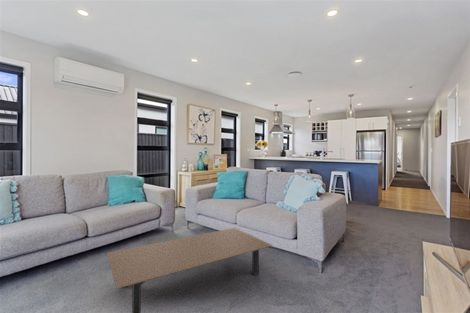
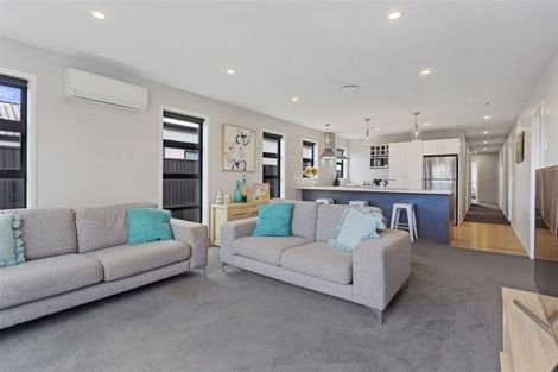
- coffee table (193, 263)
